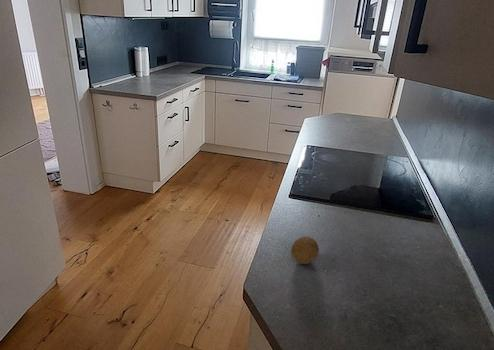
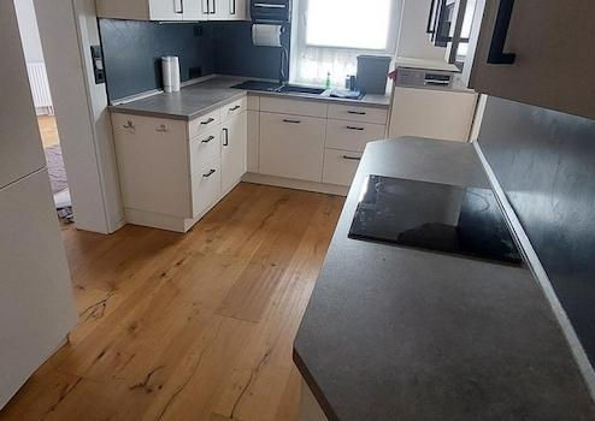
- fruit (305, 250)
